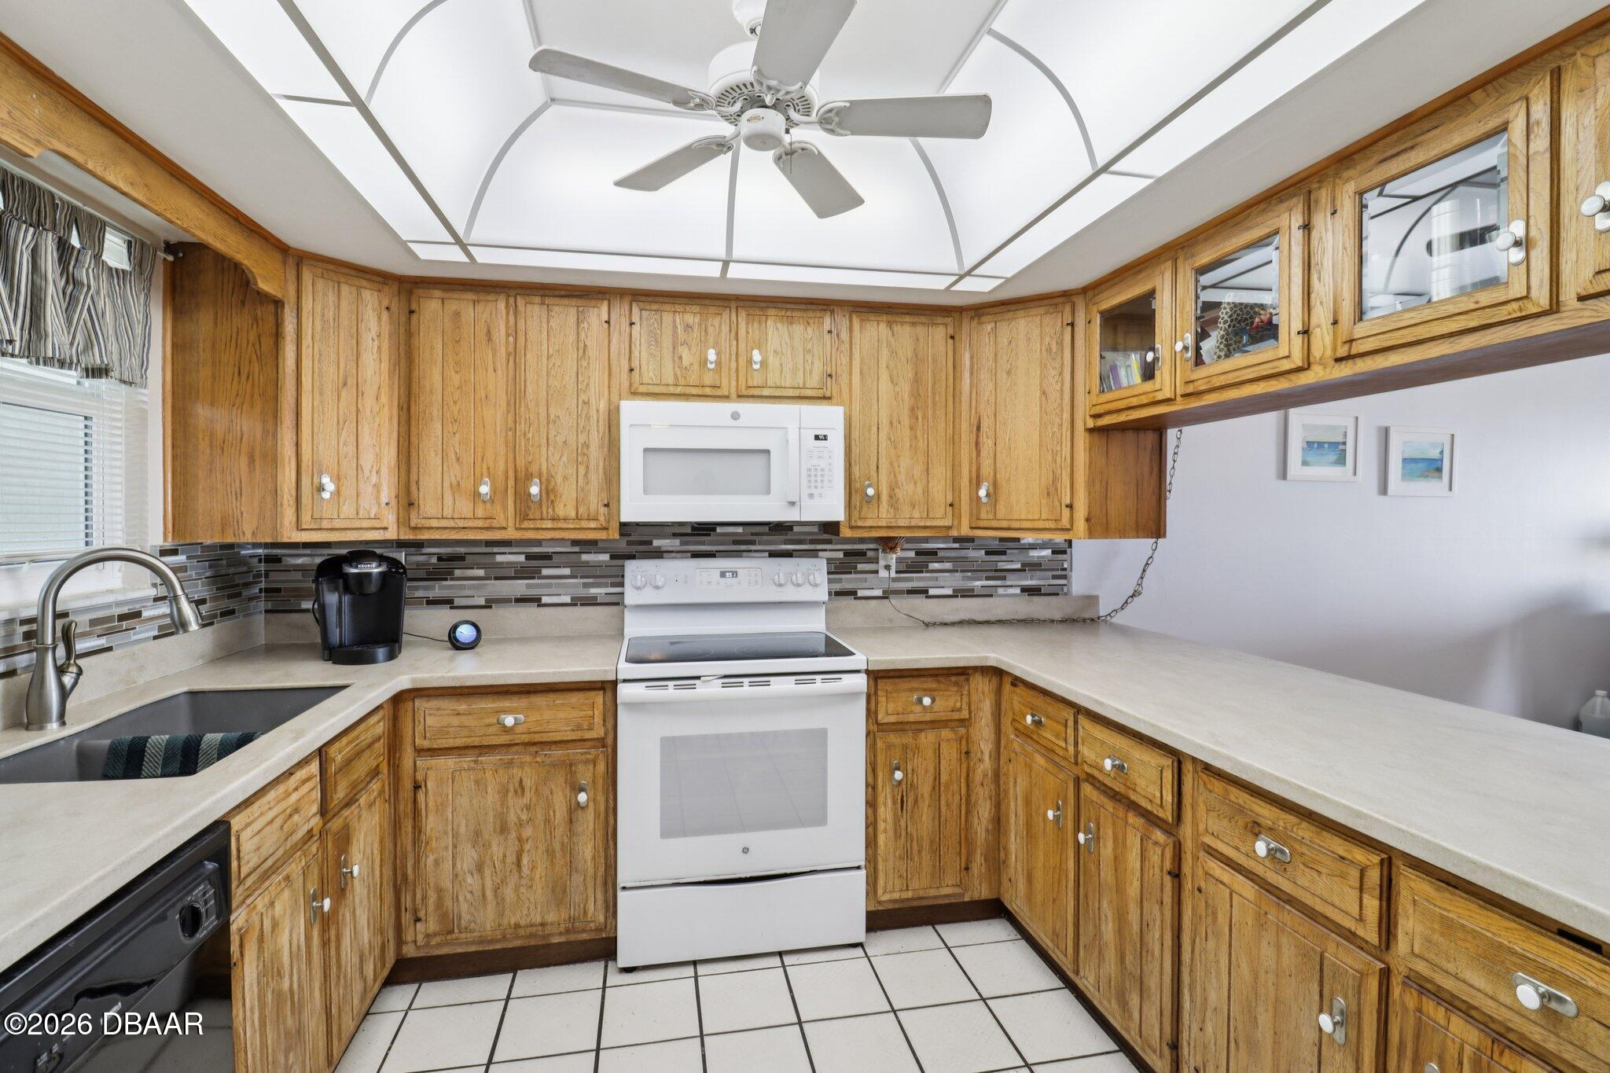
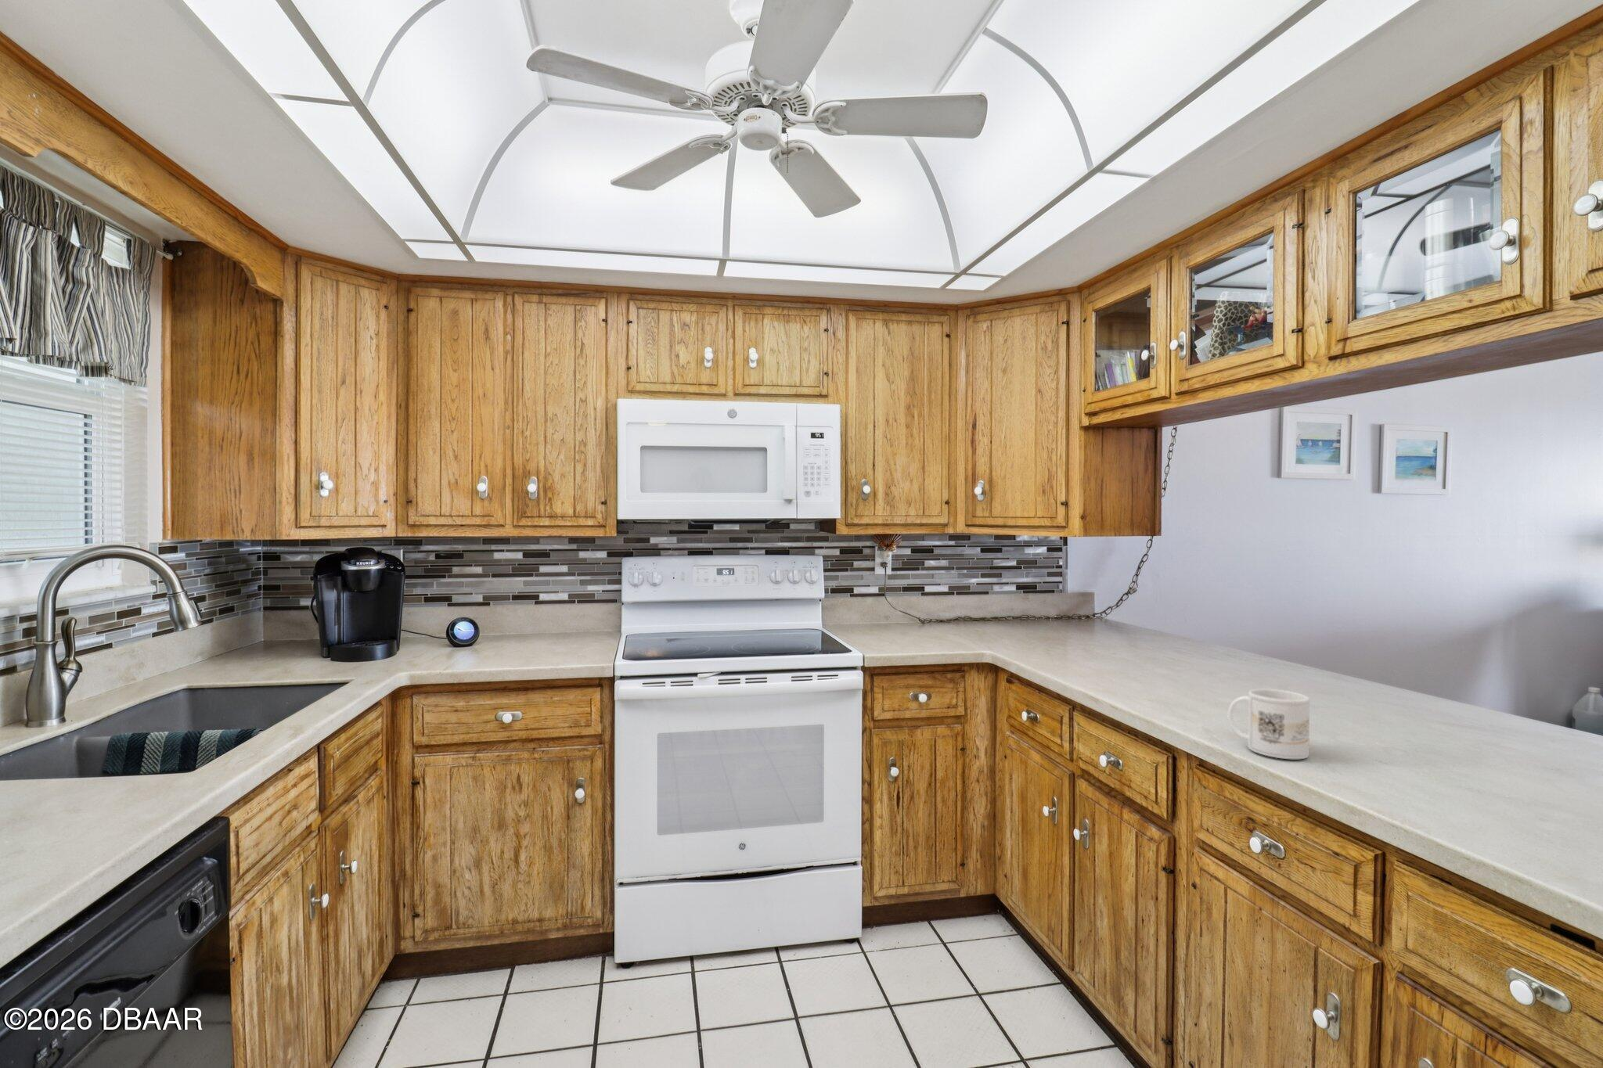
+ mug (1272, 721)
